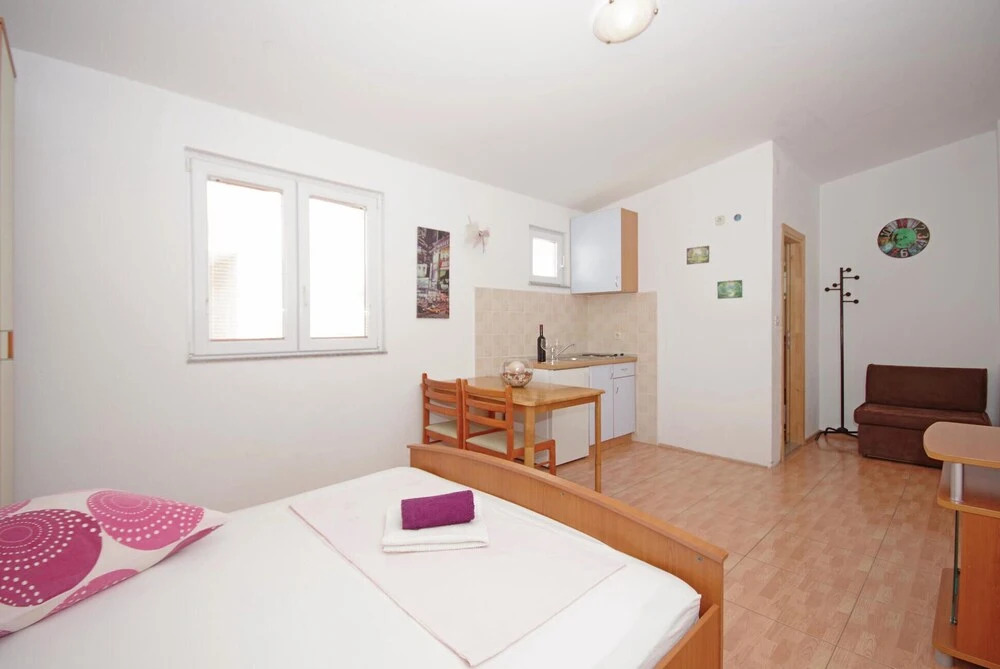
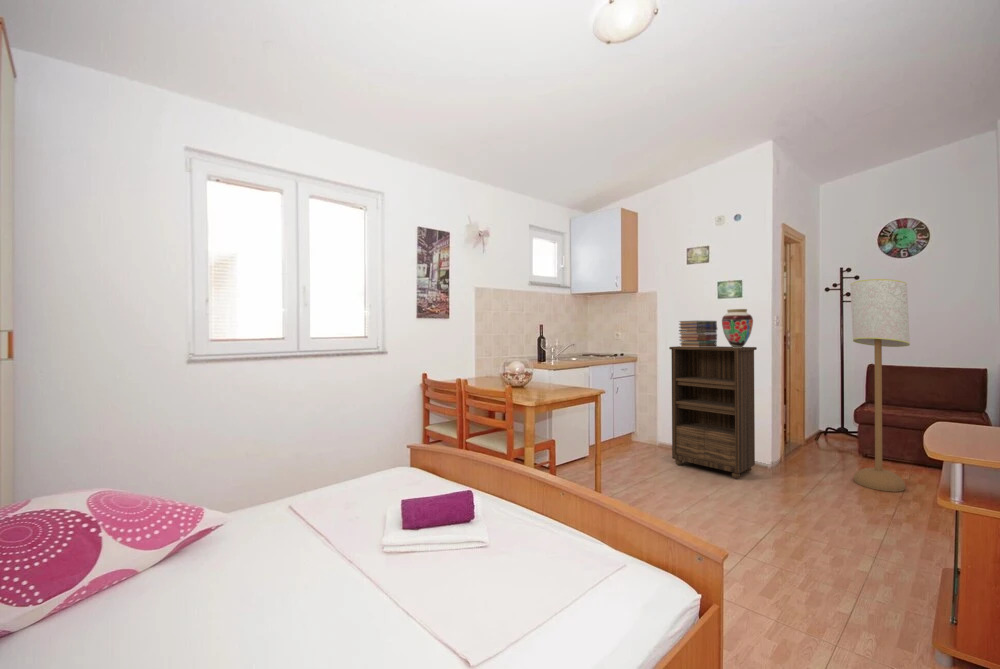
+ bookshelf (712, 407)
+ book stack (697, 333)
+ floor lamp (878, 382)
+ vase (737, 328)
